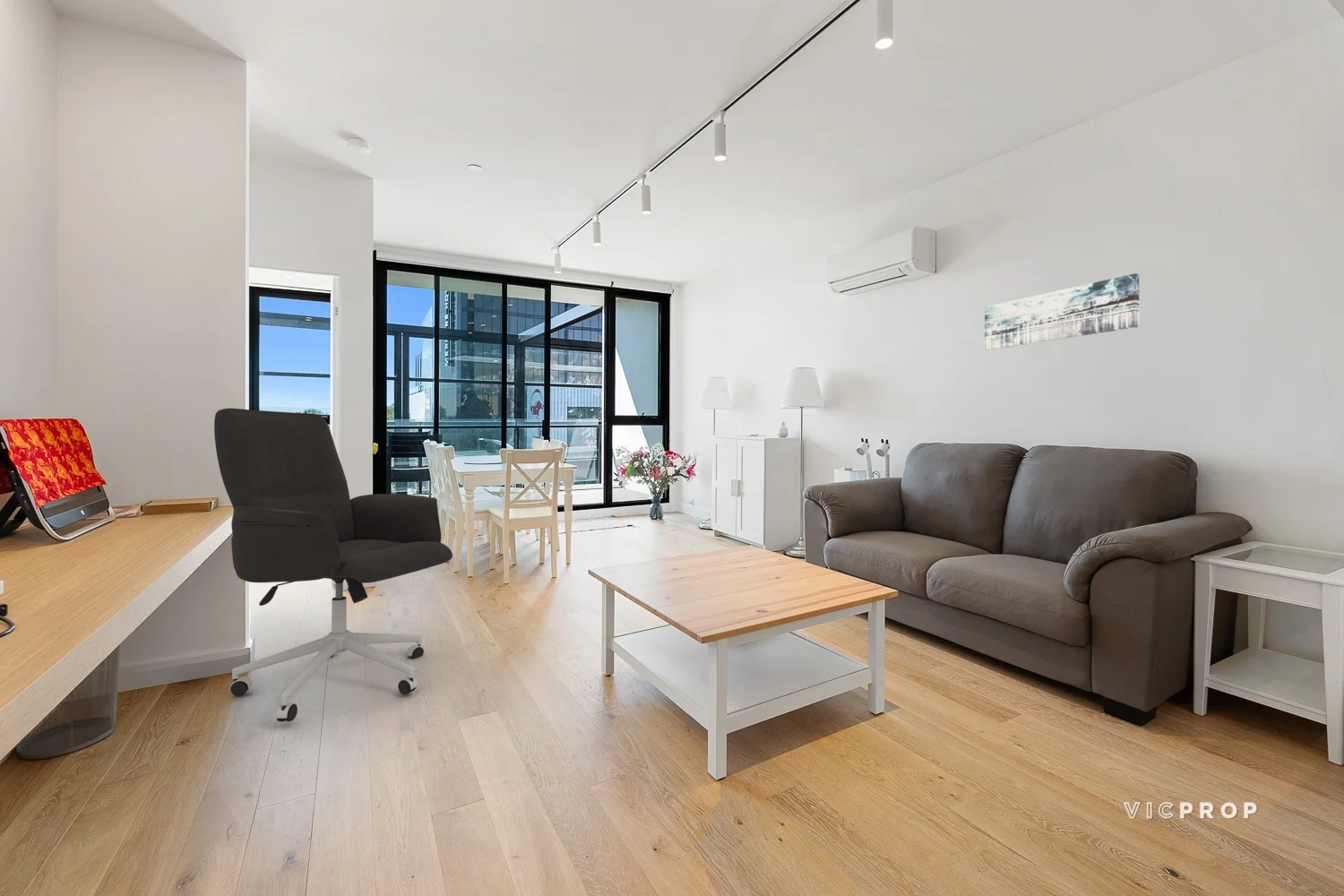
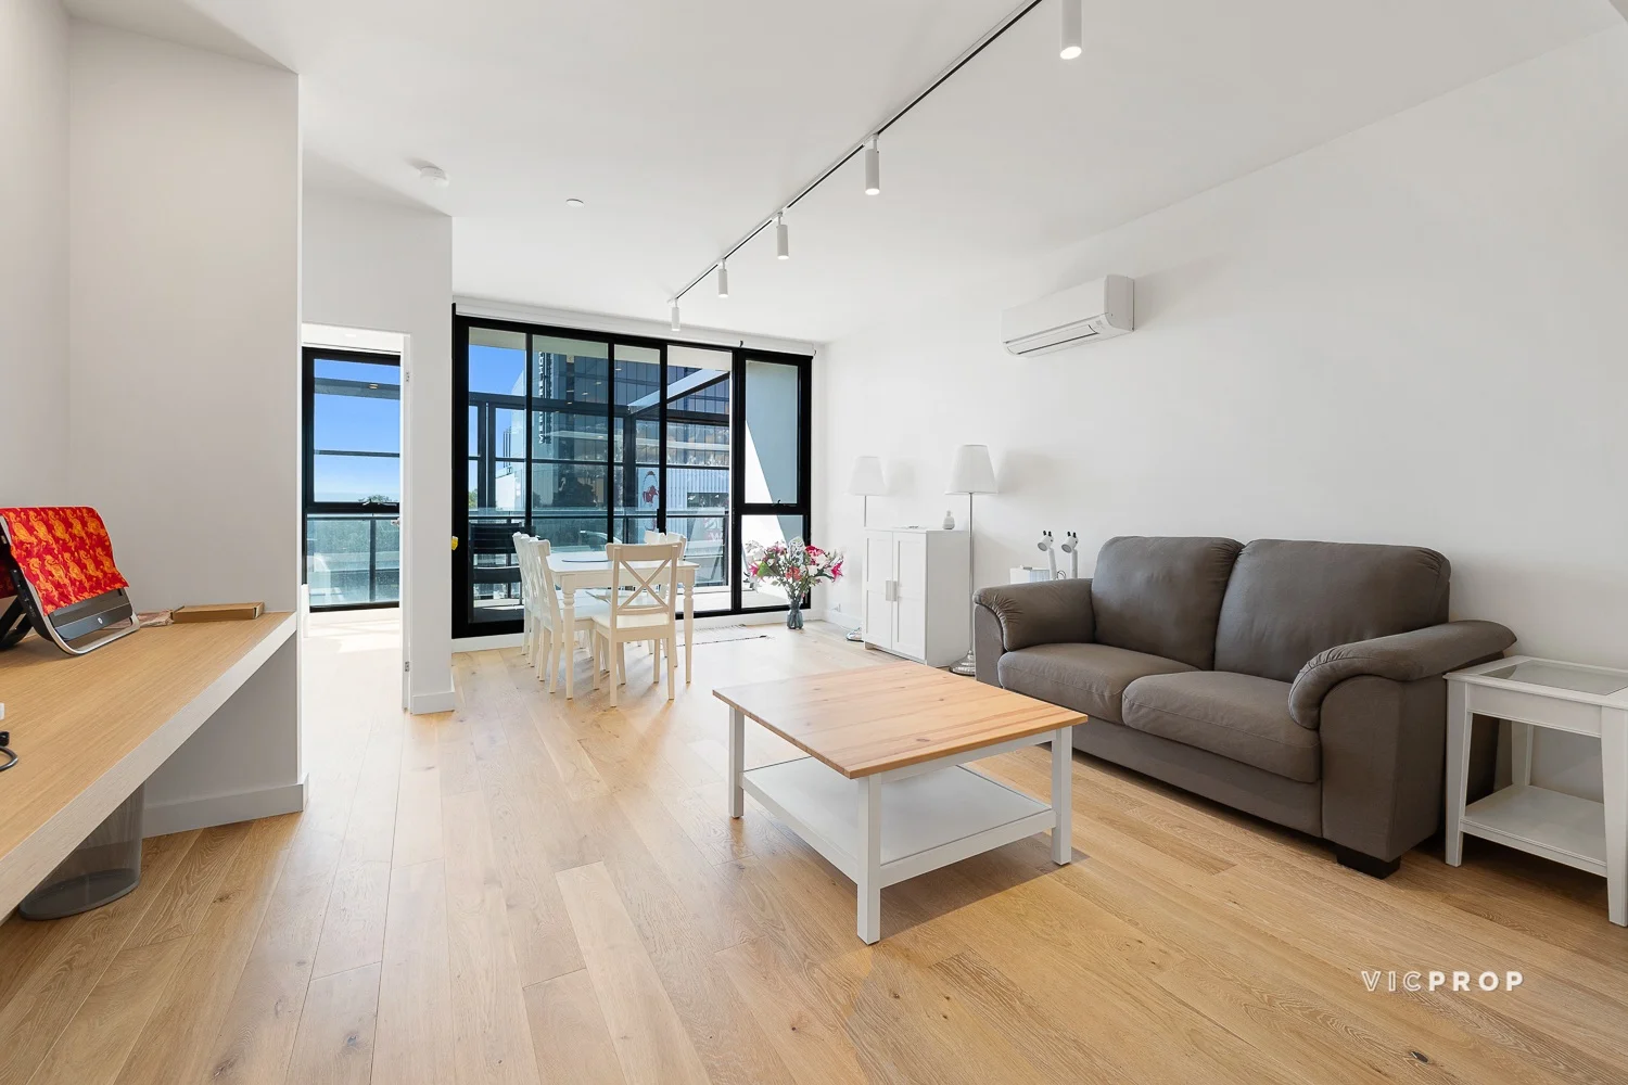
- wall art (1054, 315)
- office chair (339, 546)
